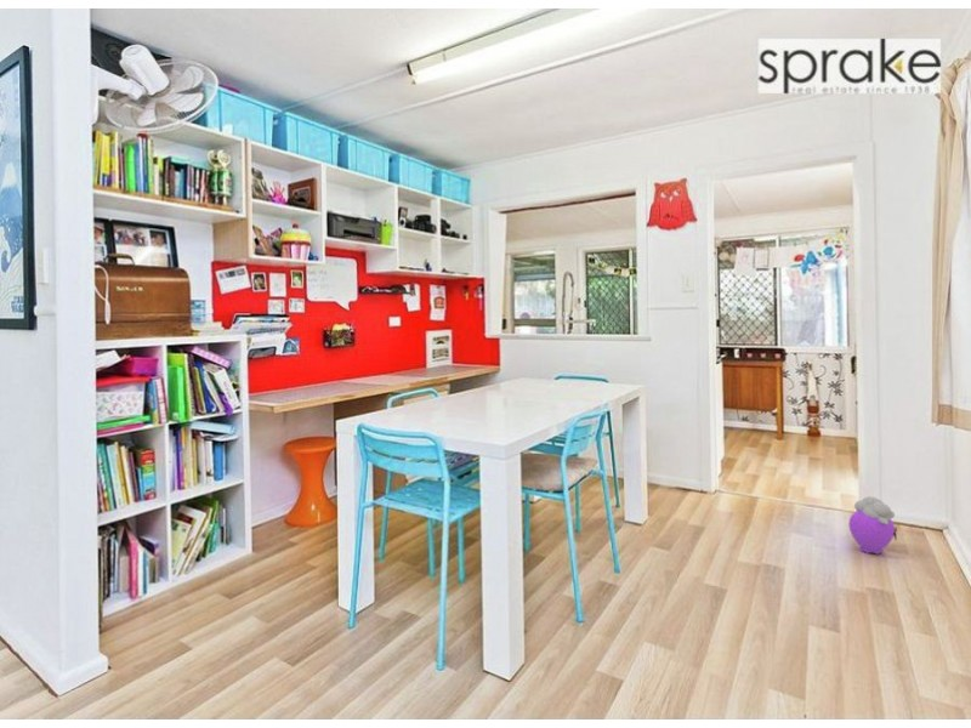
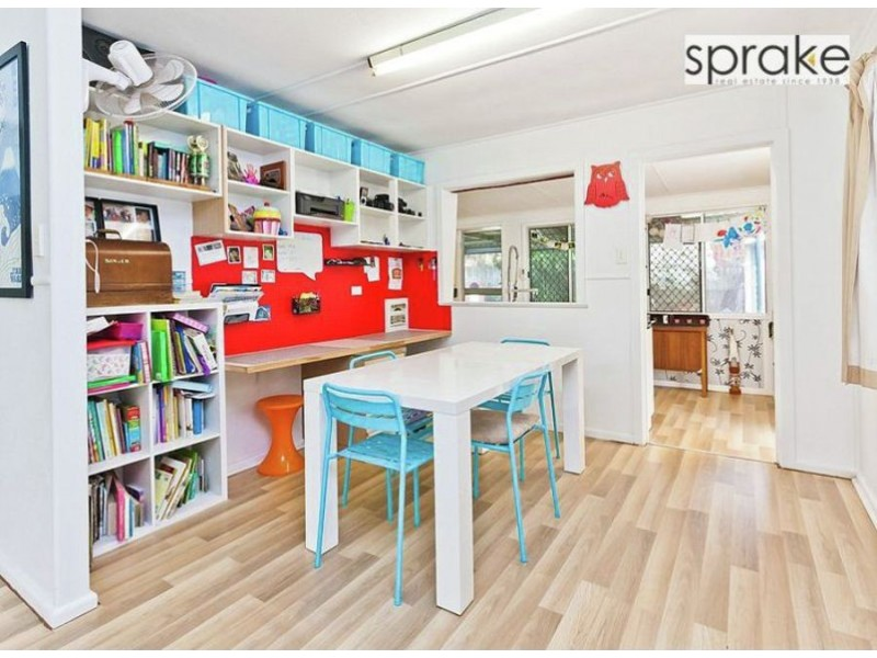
- plush toy (873, 525)
